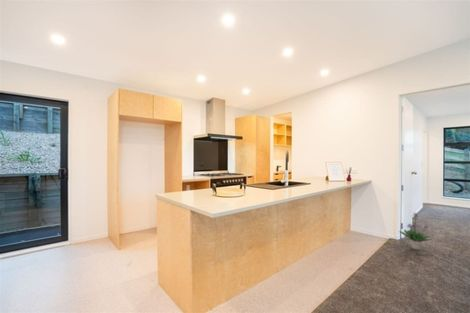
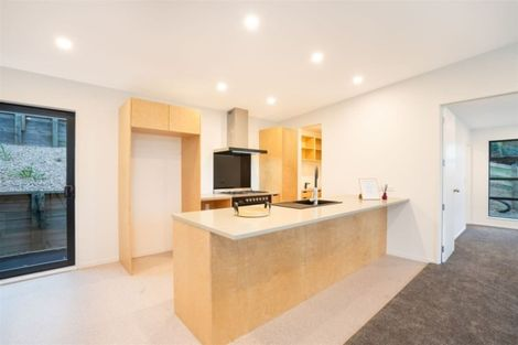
- potted plant (415, 230)
